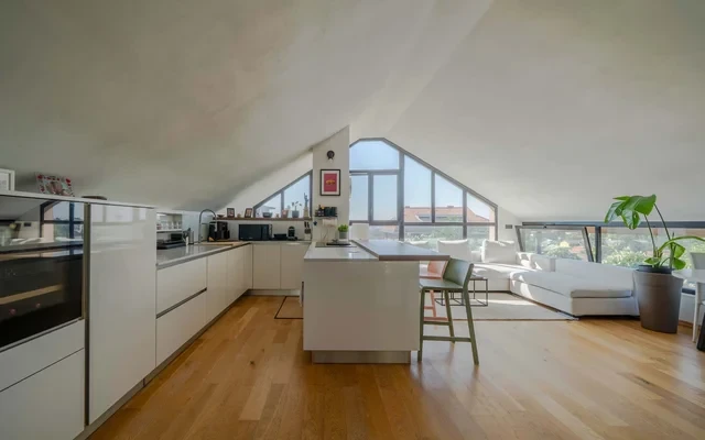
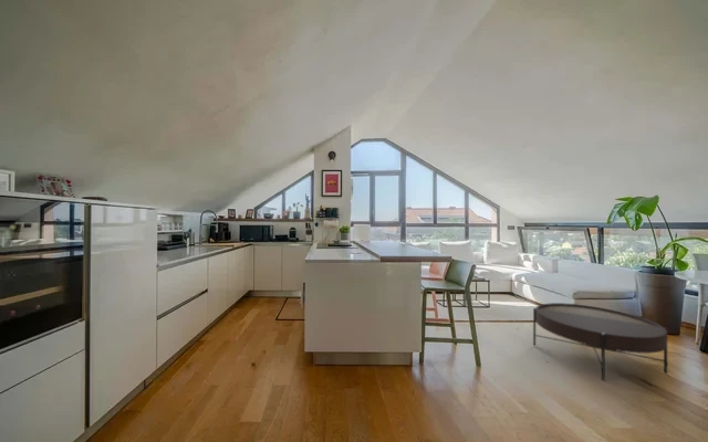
+ coffee table (593, 337)
